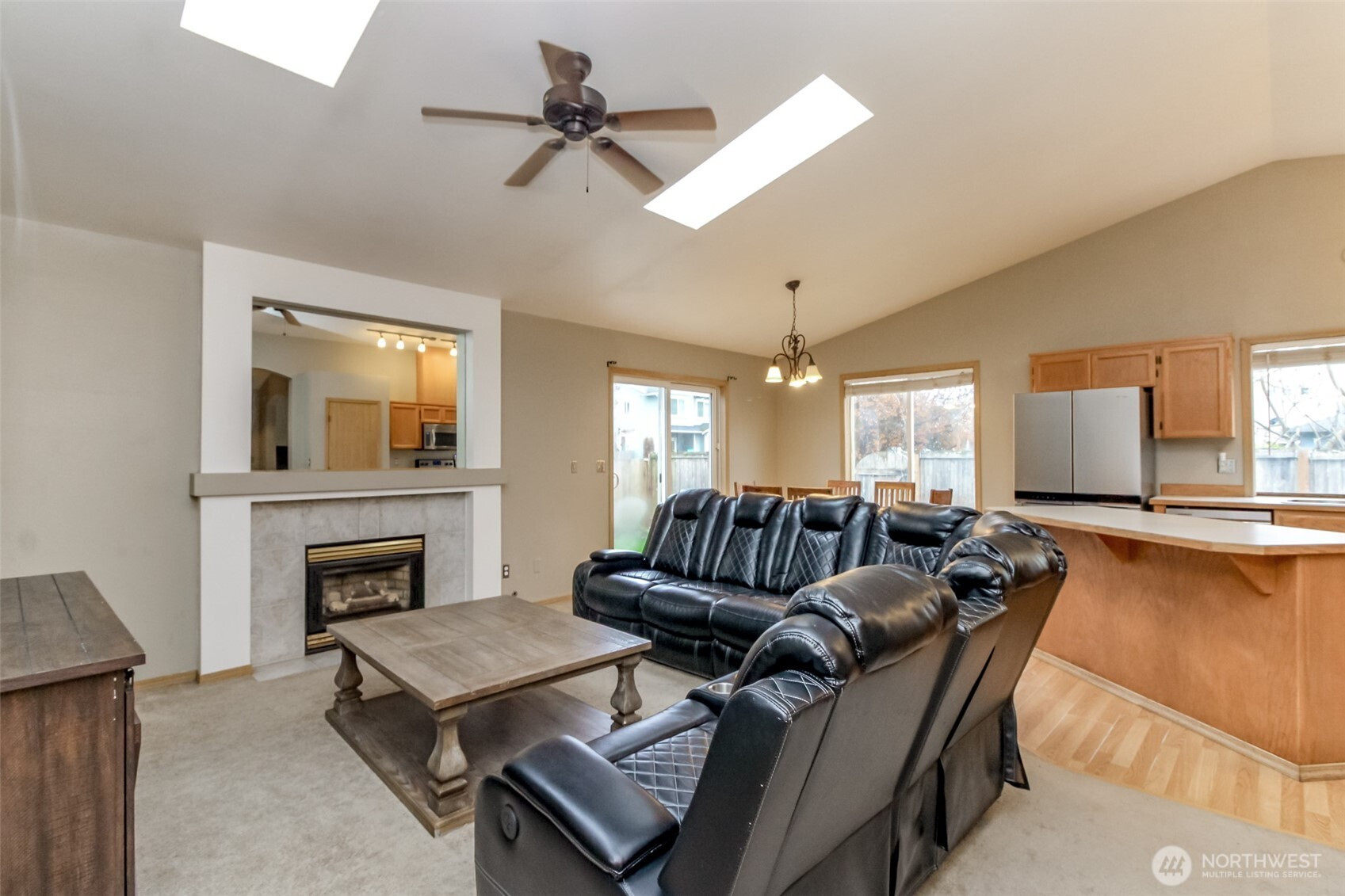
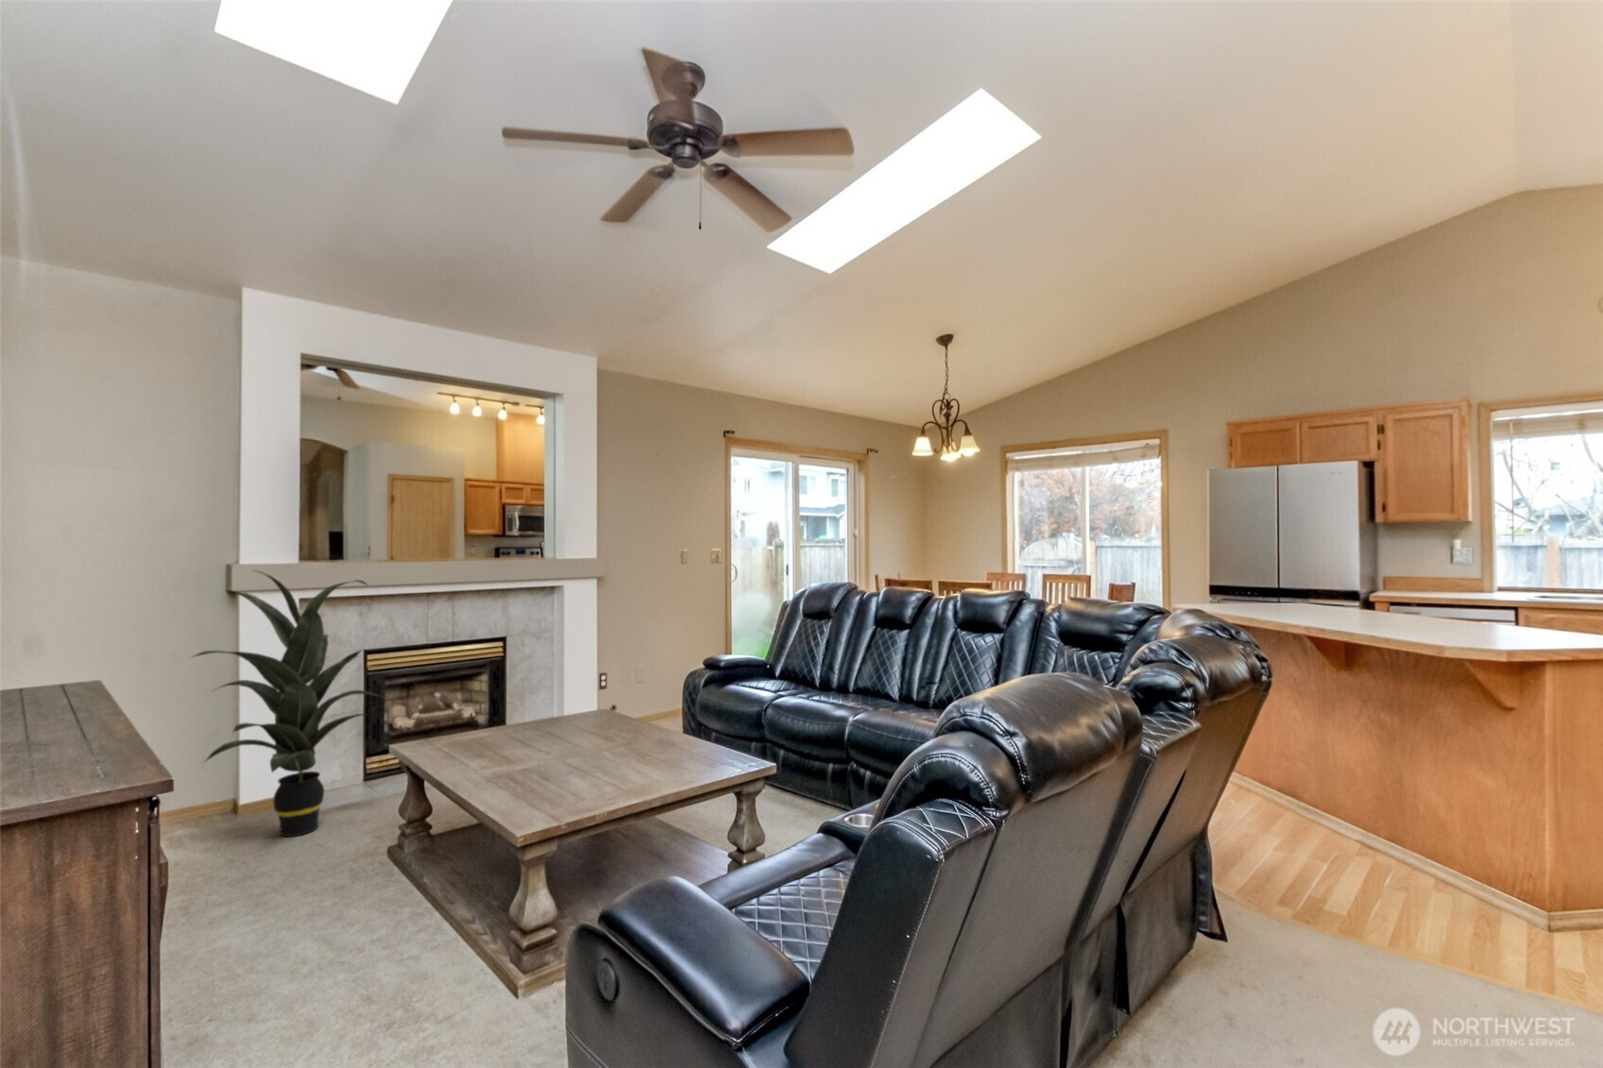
+ indoor plant (287, 700)
